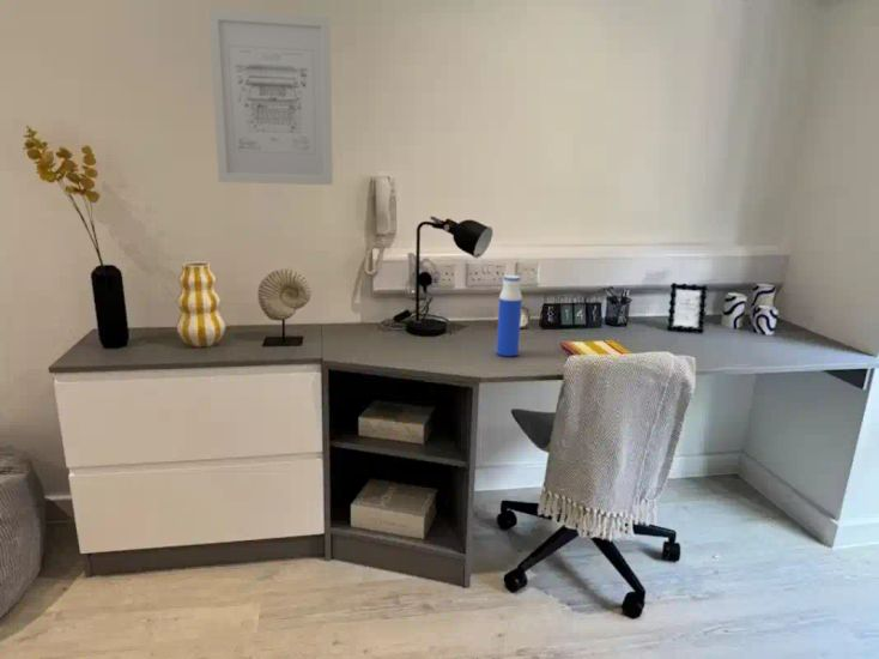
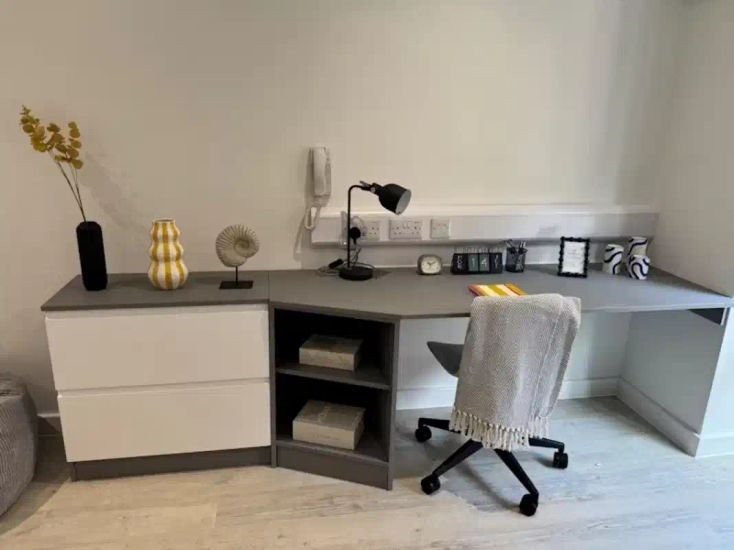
- water bottle (509, 315)
- wall art (273, 101)
